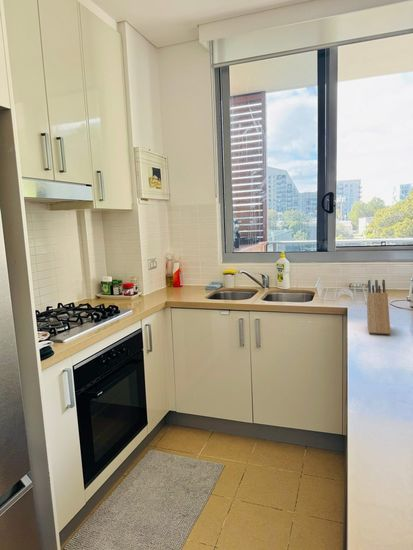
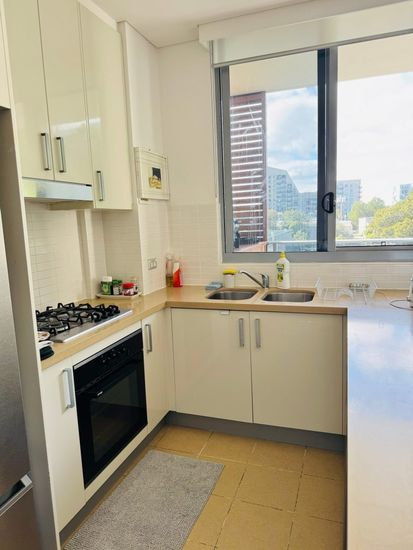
- knife block (377, 304)
